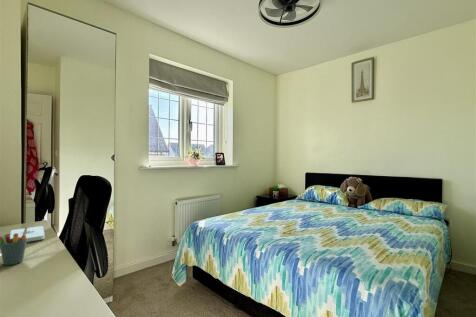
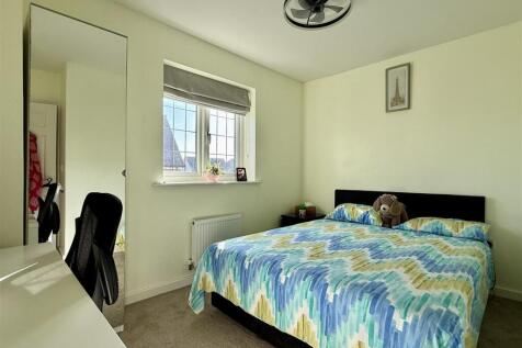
- notepad (27, 234)
- pen holder (13, 245)
